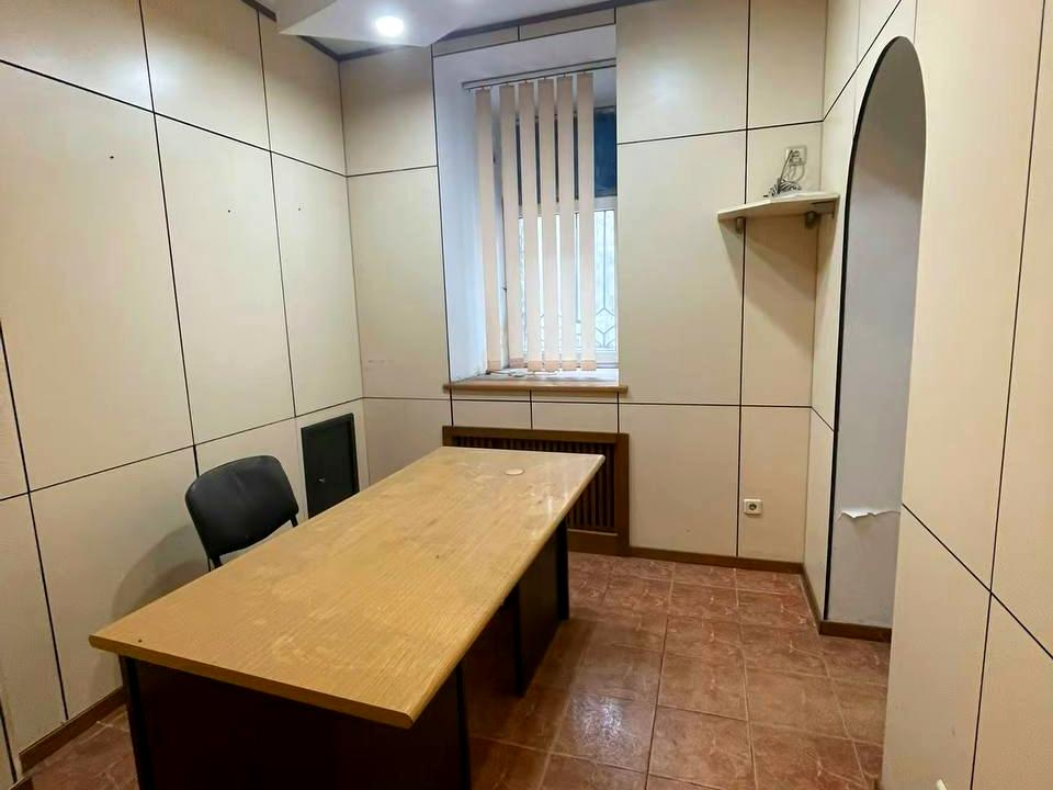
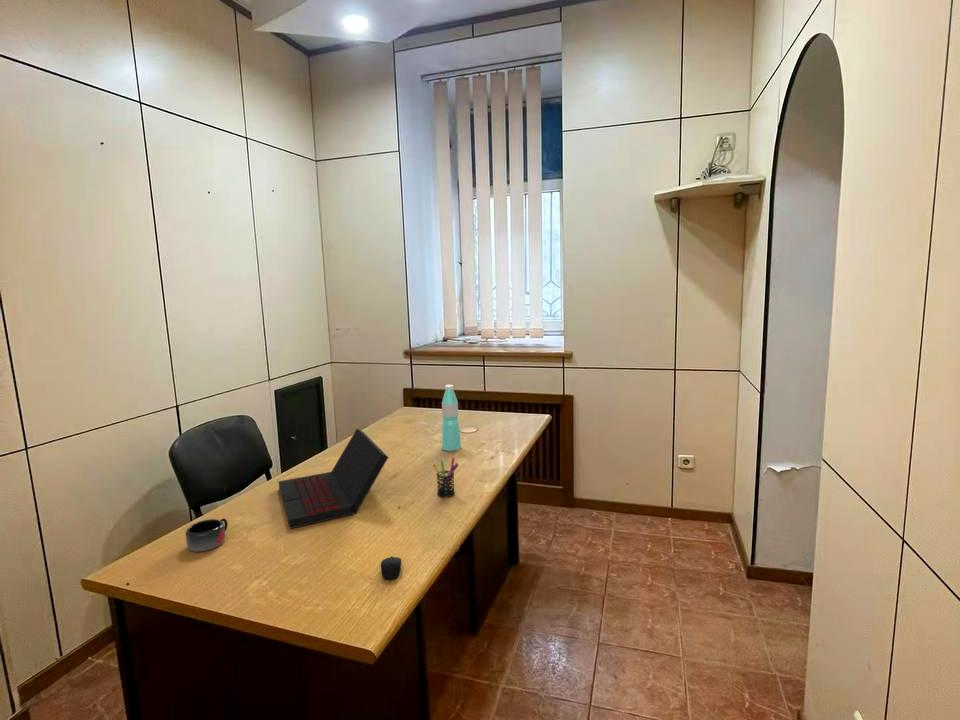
+ pen holder (445, 475)
+ laptop (330, 472)
+ mug (209, 533)
+ water bottle (450, 416)
+ computer mouse (391, 565)
